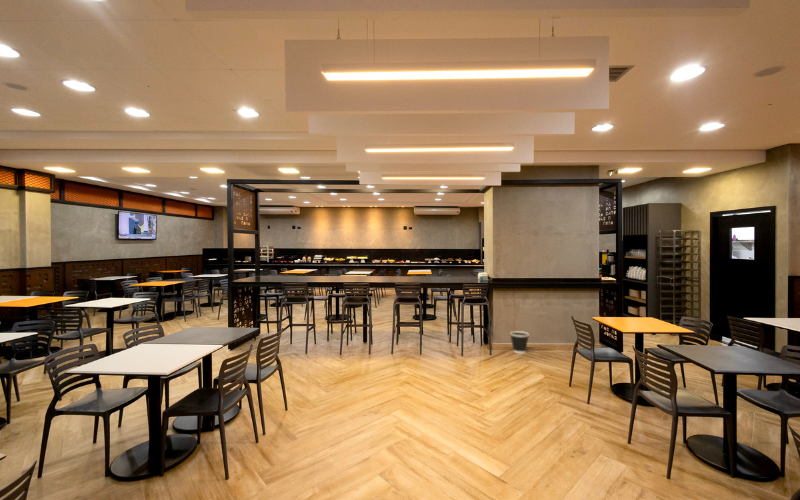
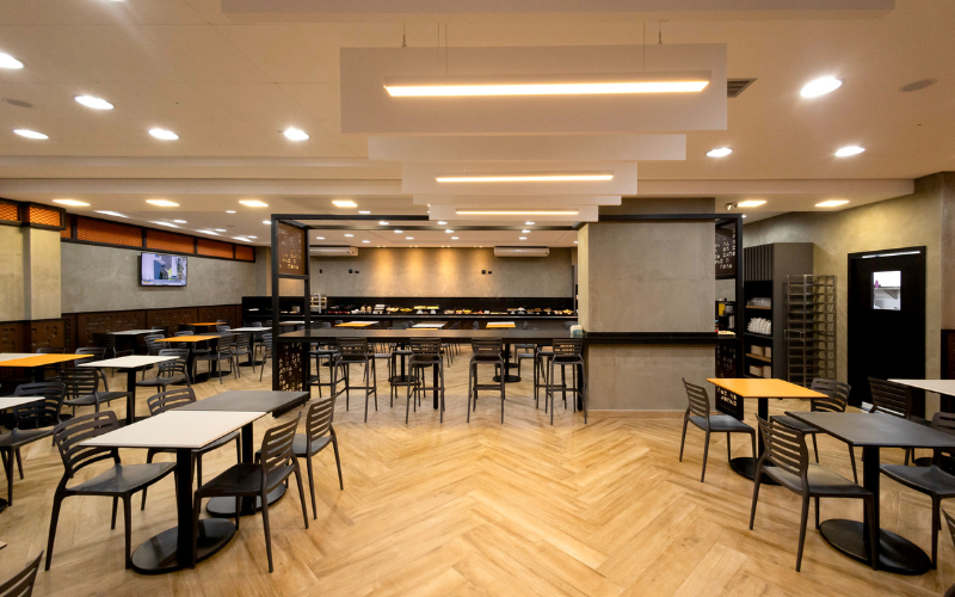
- wastebasket (519, 342)
